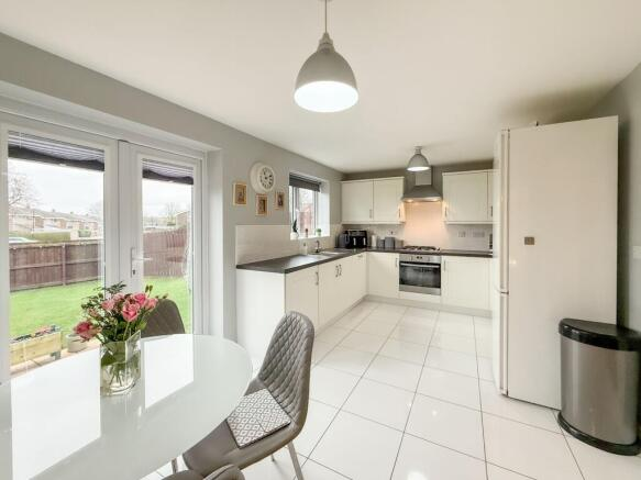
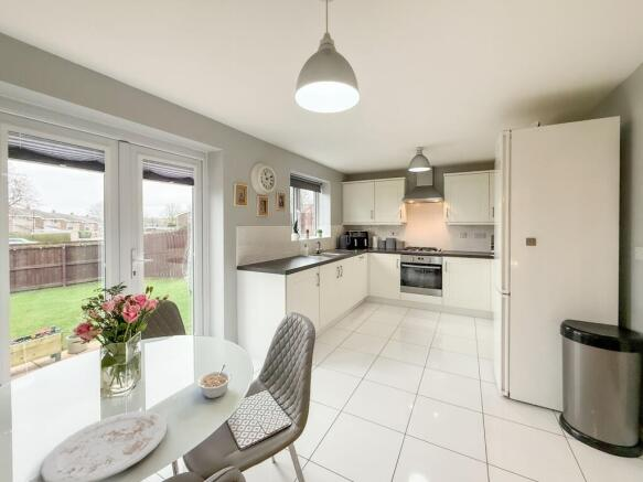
+ legume (214, 383)
+ plate (110, 443)
